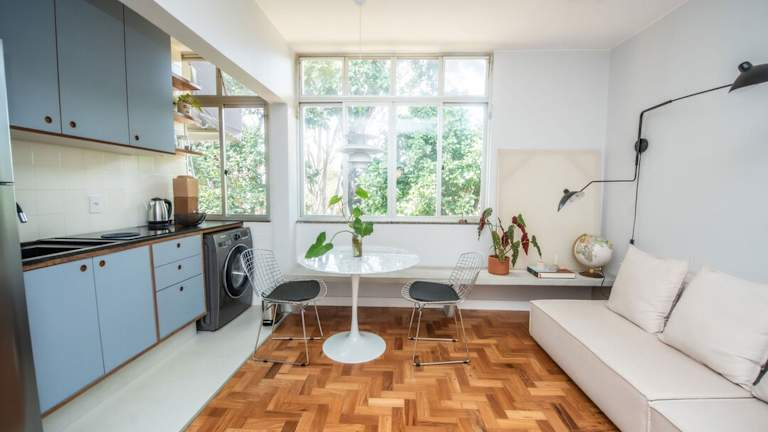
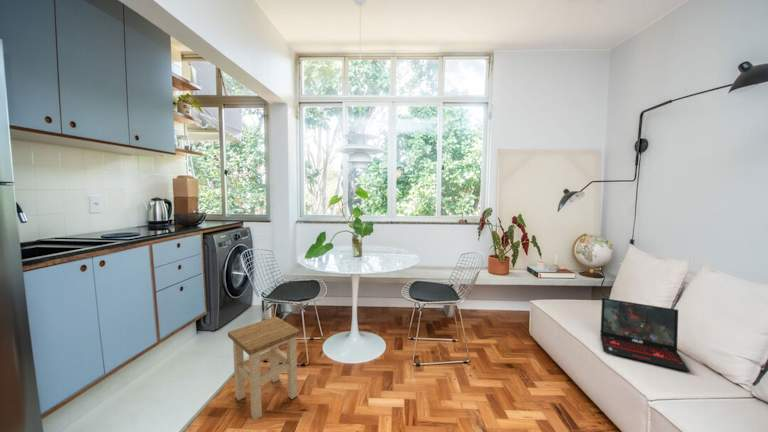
+ stool (270, 364)
+ laptop (640, 331)
